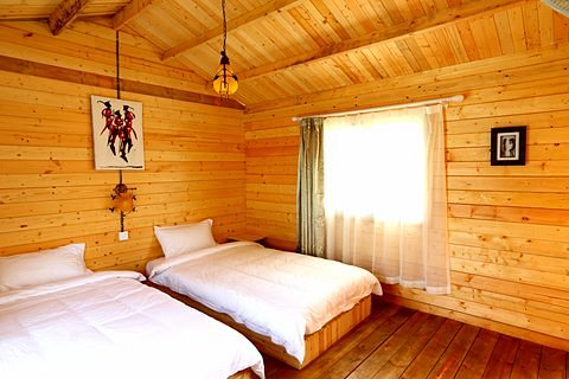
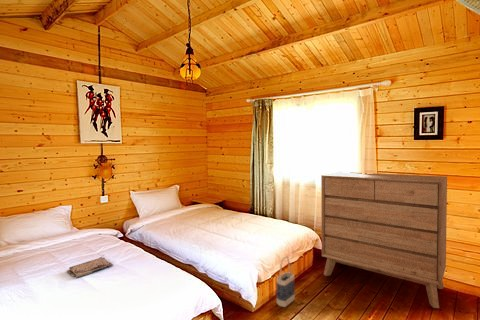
+ bag (285, 279)
+ dresser (380, 228)
+ tray (90, 265)
